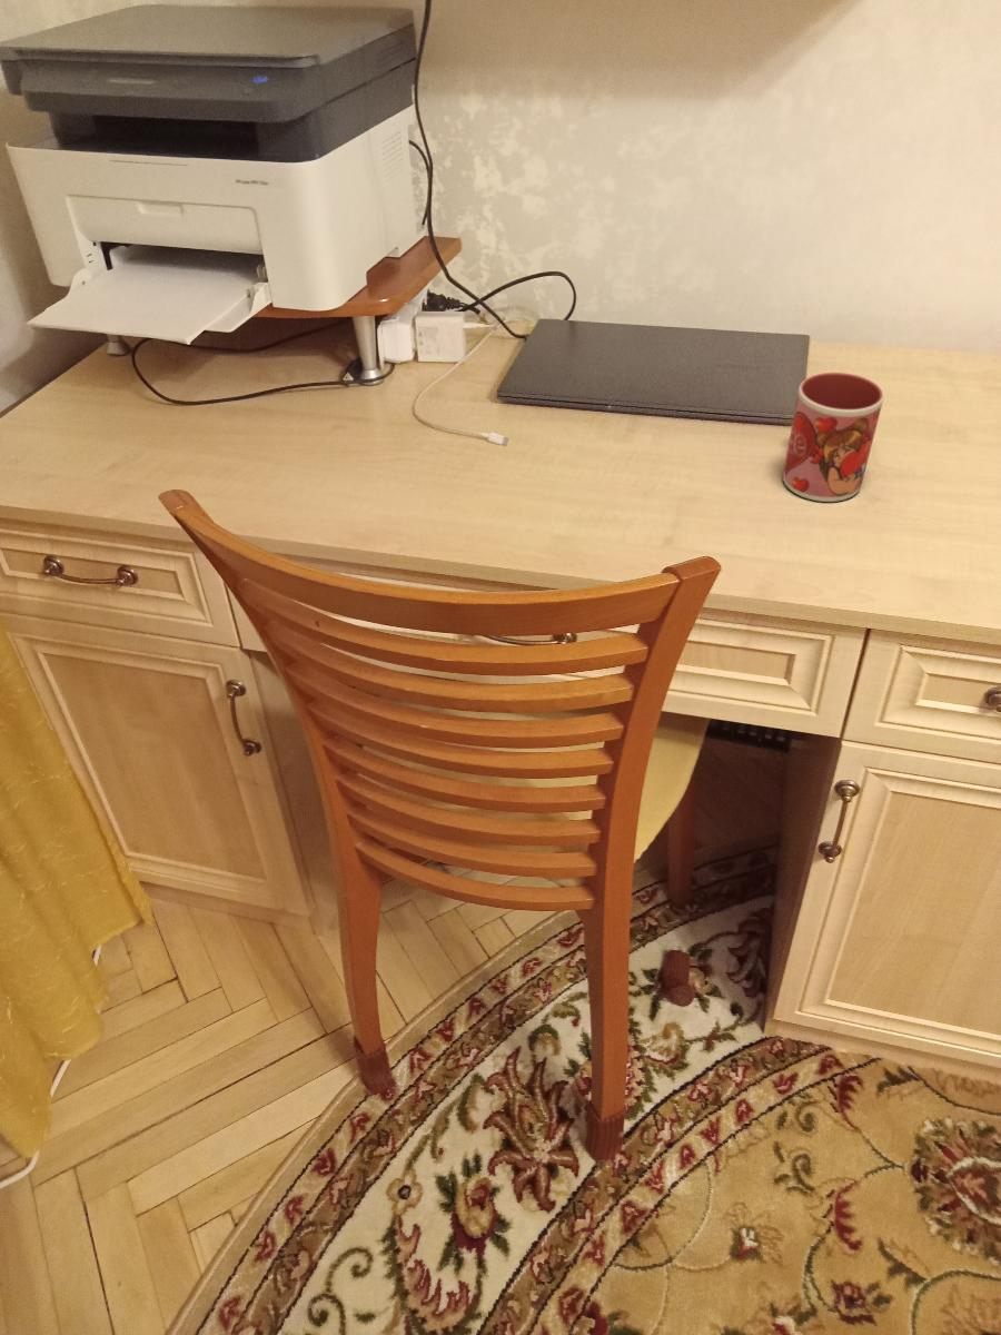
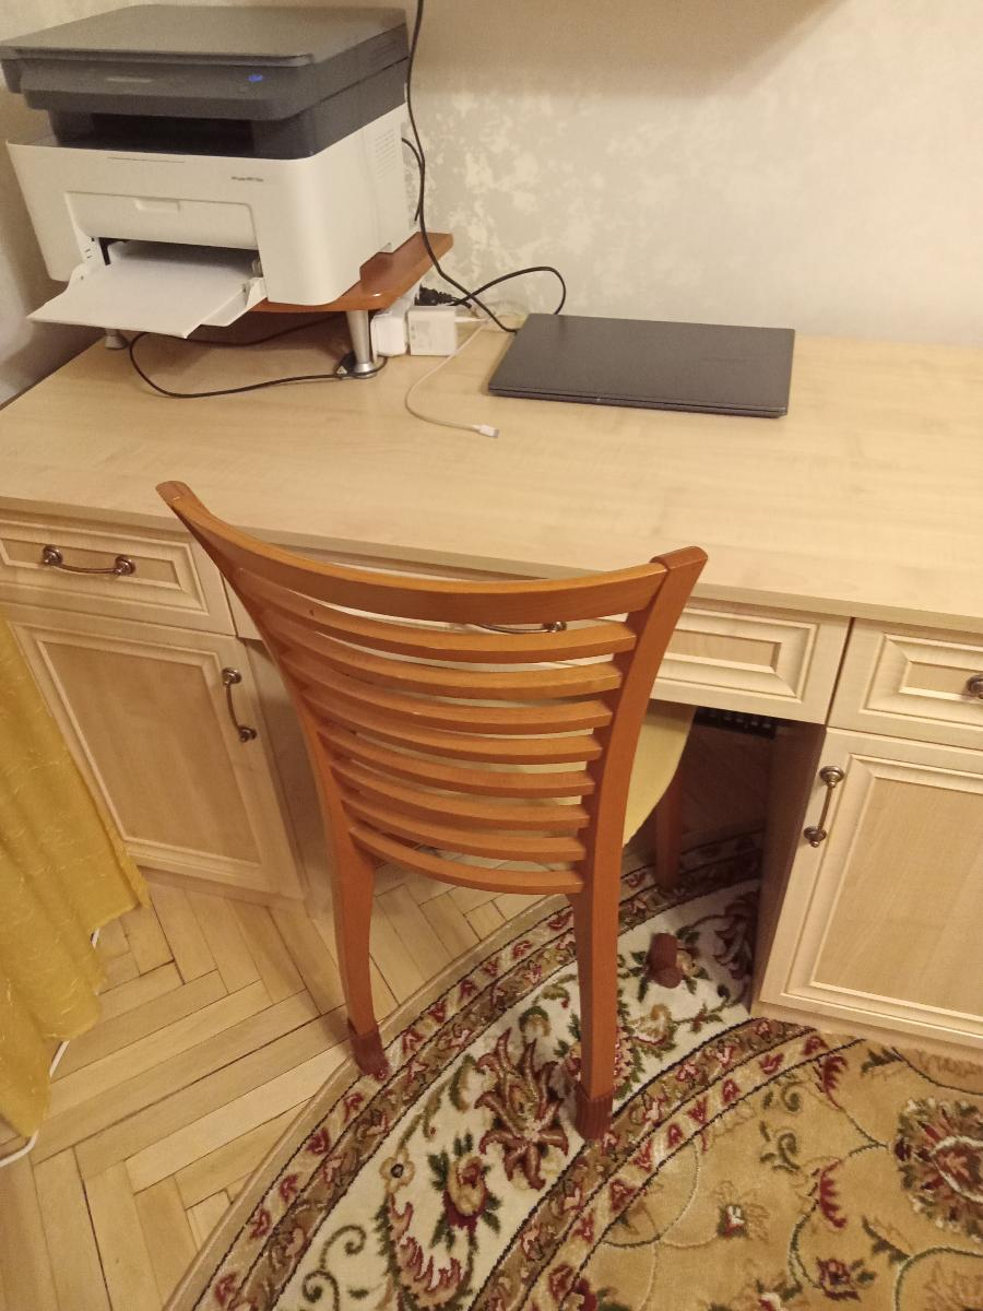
- mug (826, 427)
